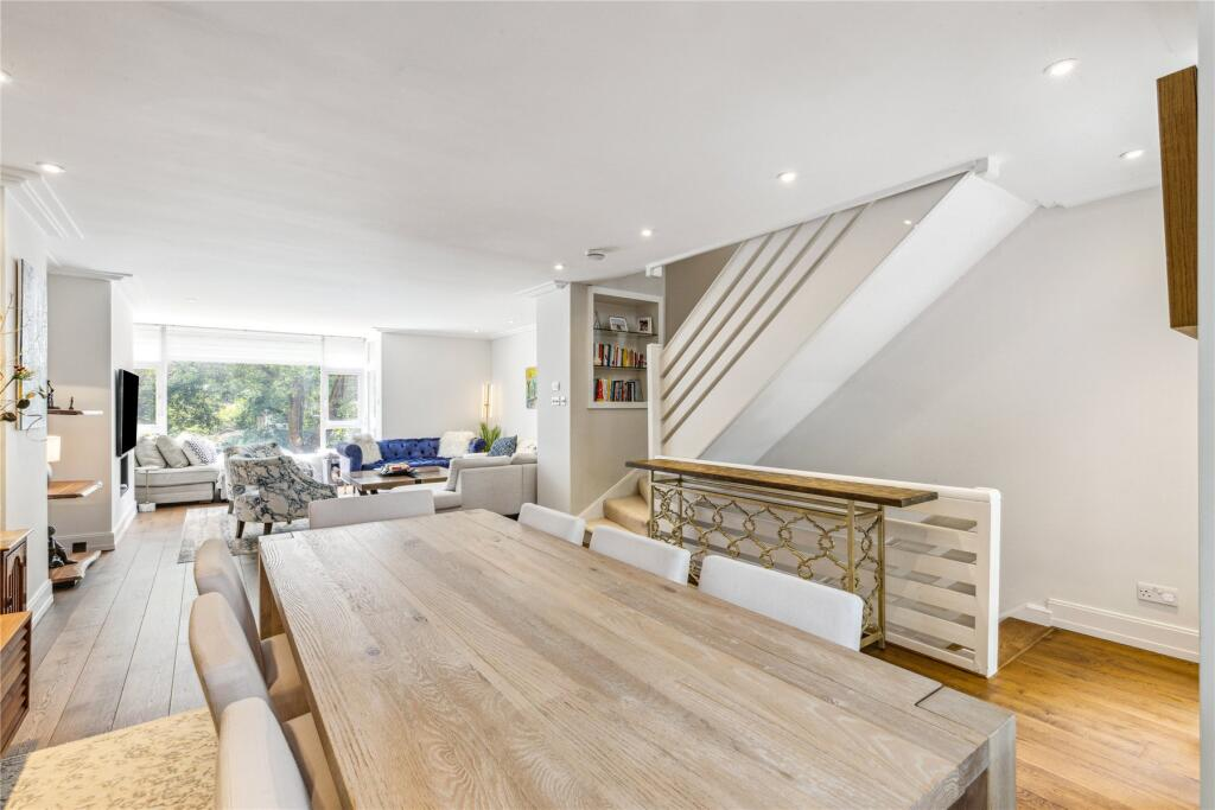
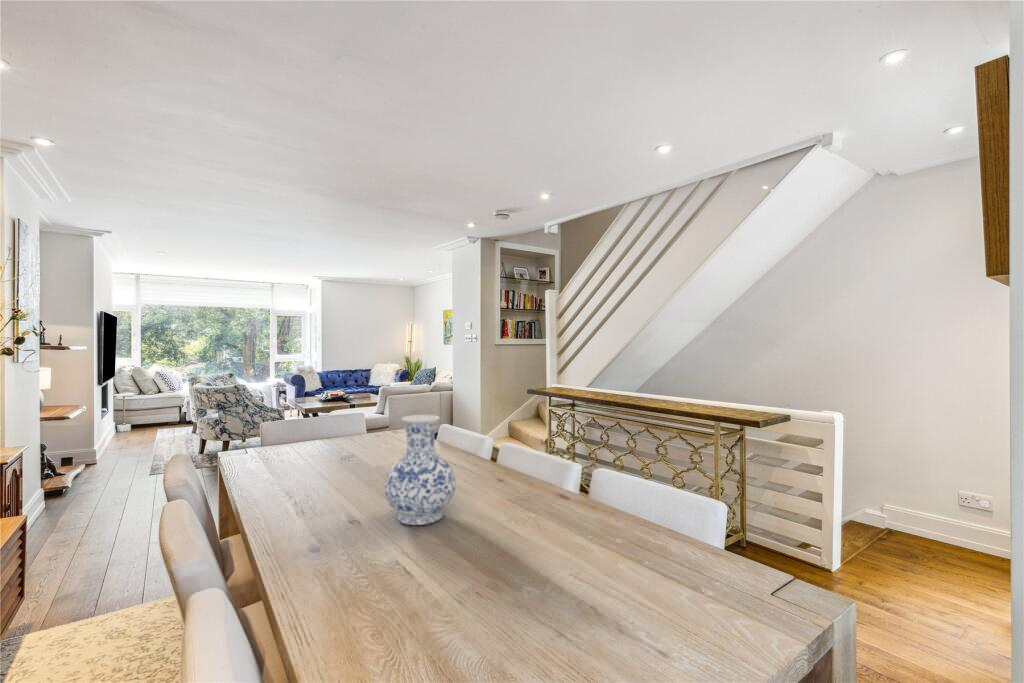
+ vase (420, 467)
